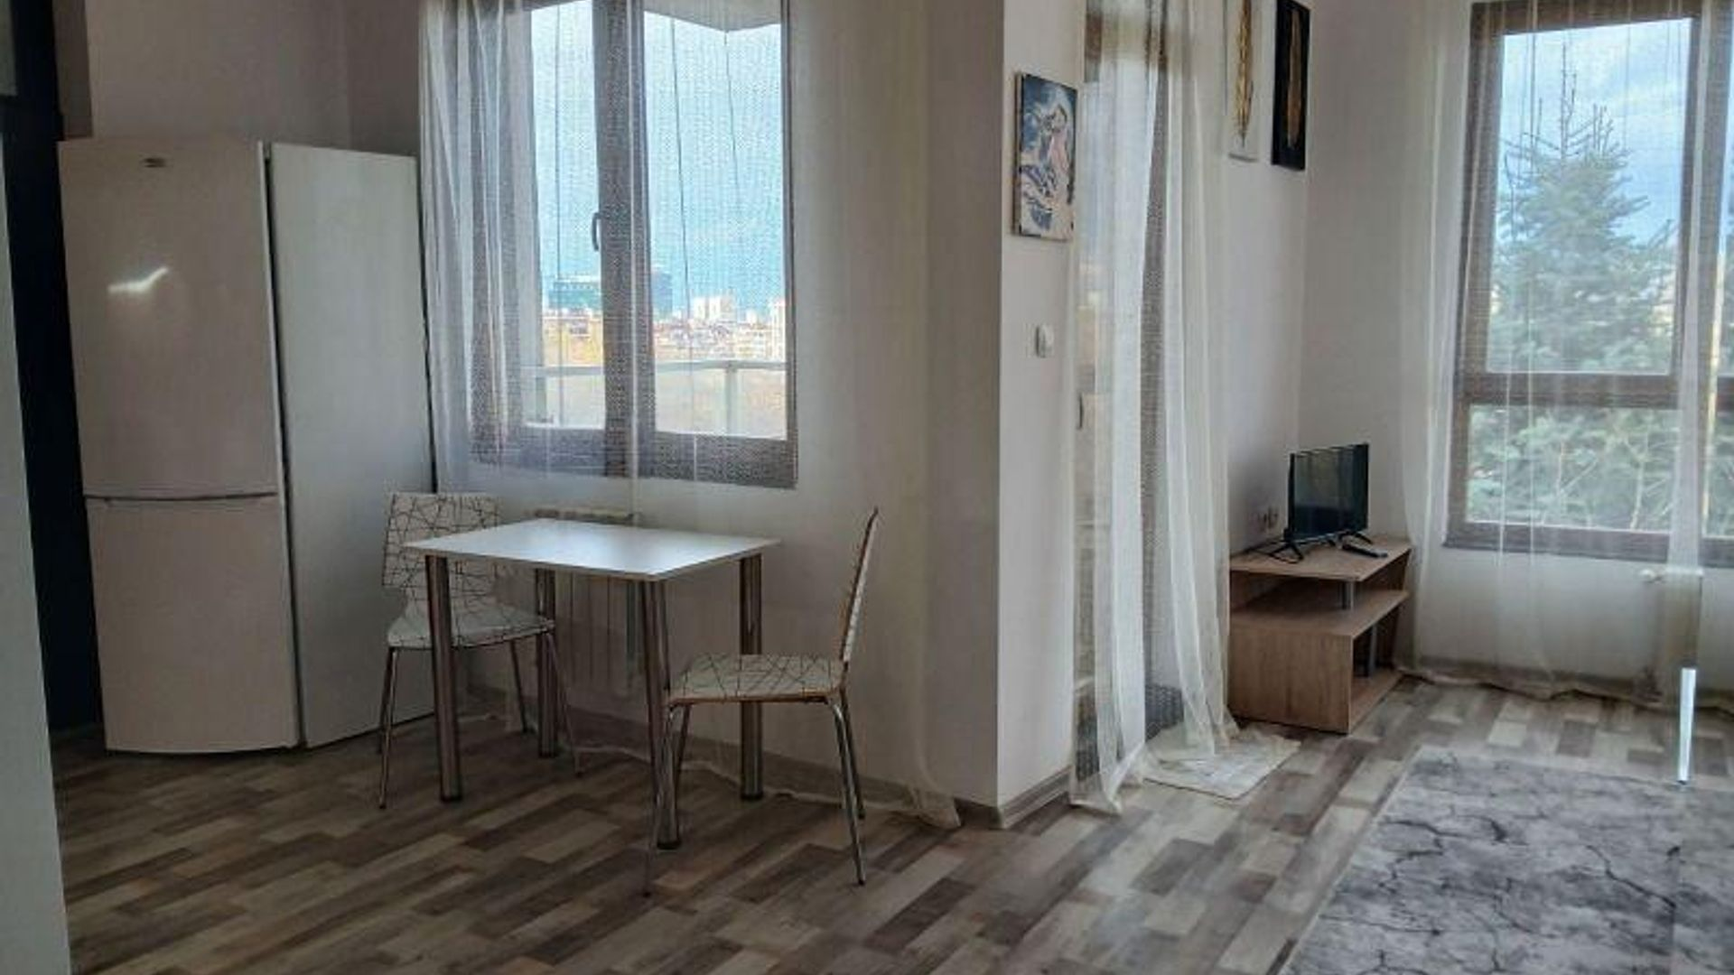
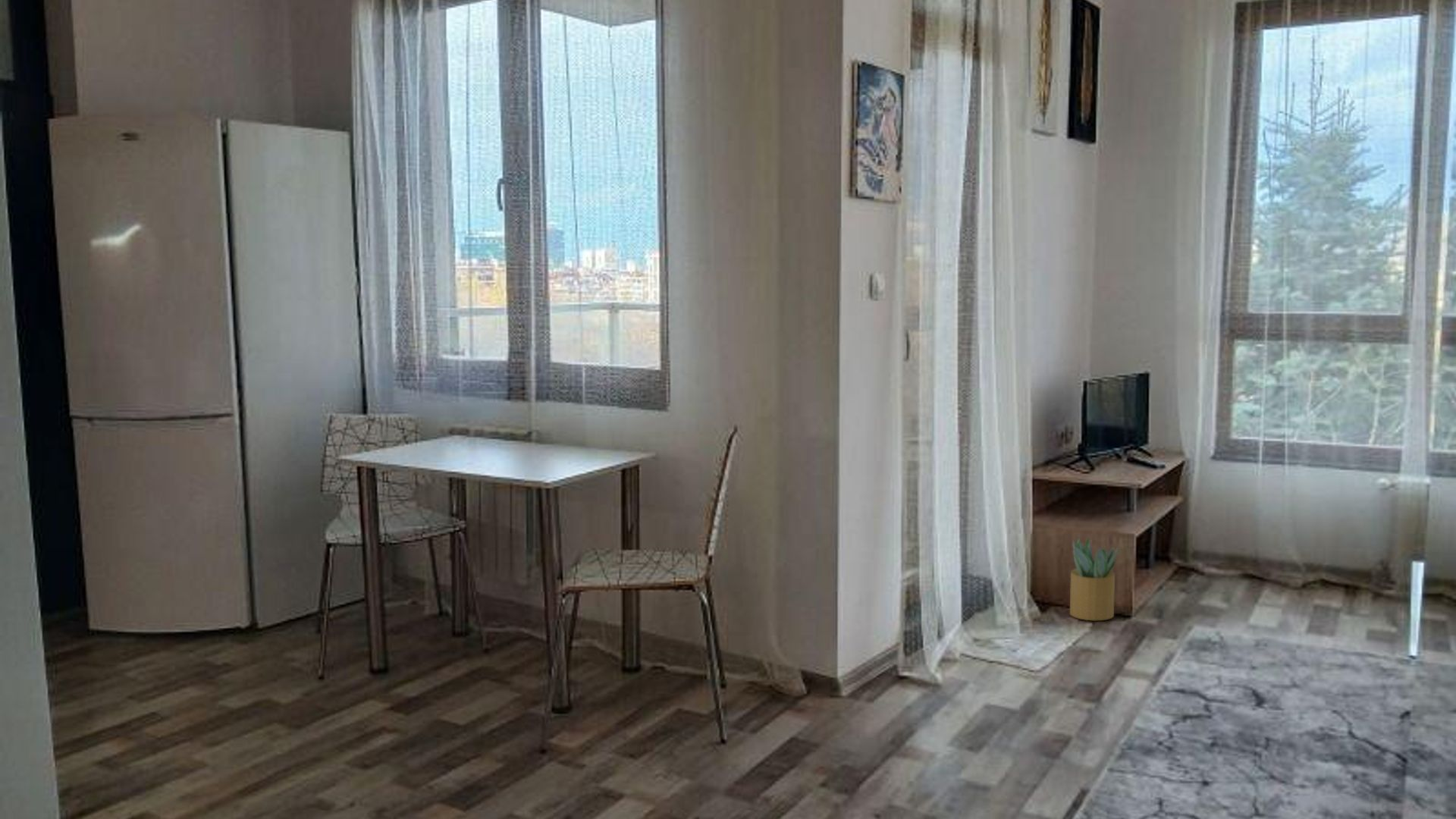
+ potted plant (1090, 577)
